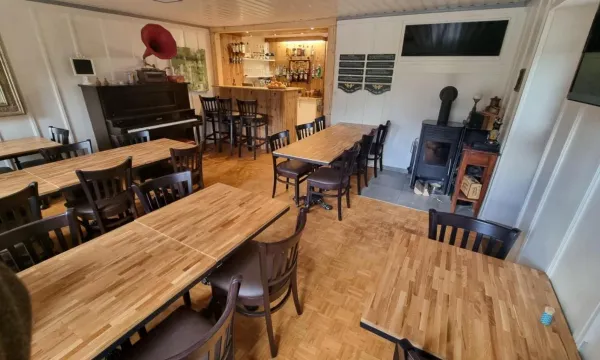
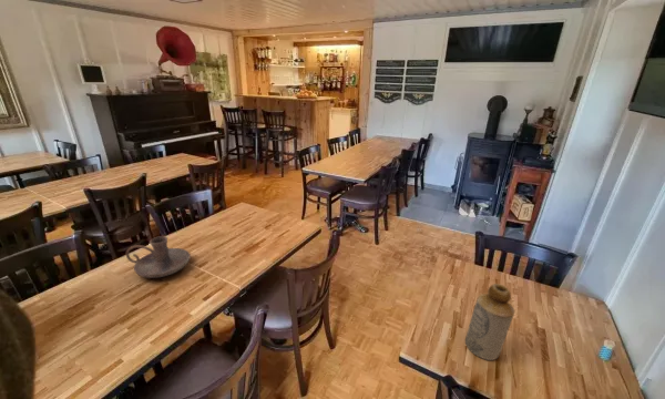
+ candle holder (155, 254)
+ bottle (490, 318)
